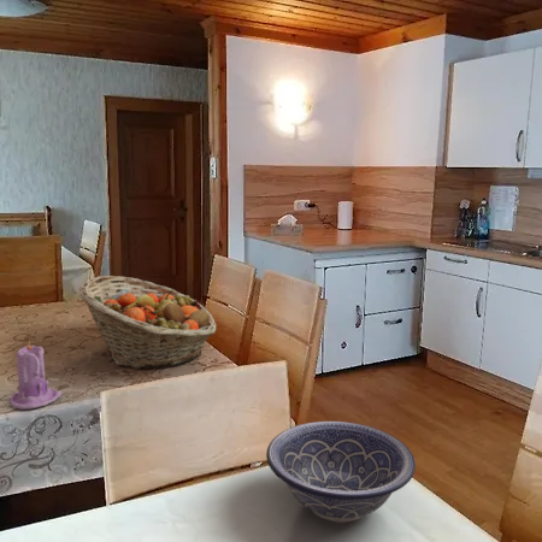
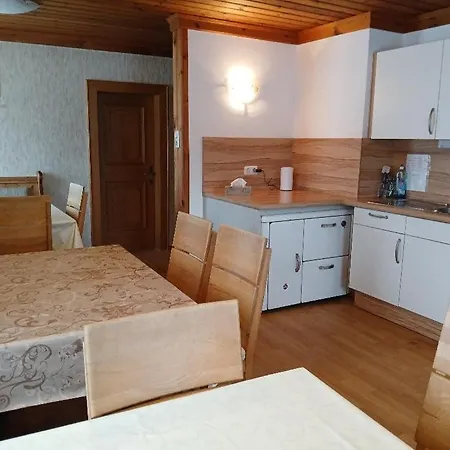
- candle (30, 370)
- fruit basket (149, 316)
- decorative bowl (338, 478)
